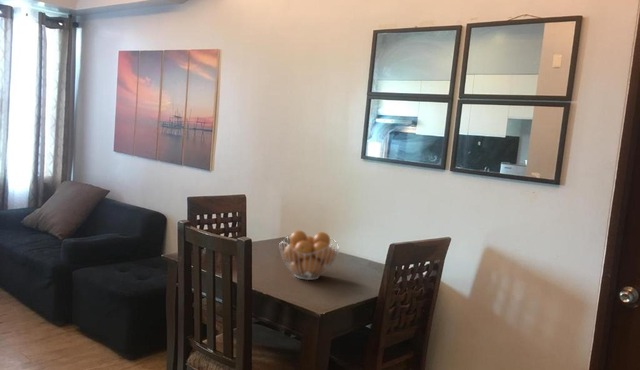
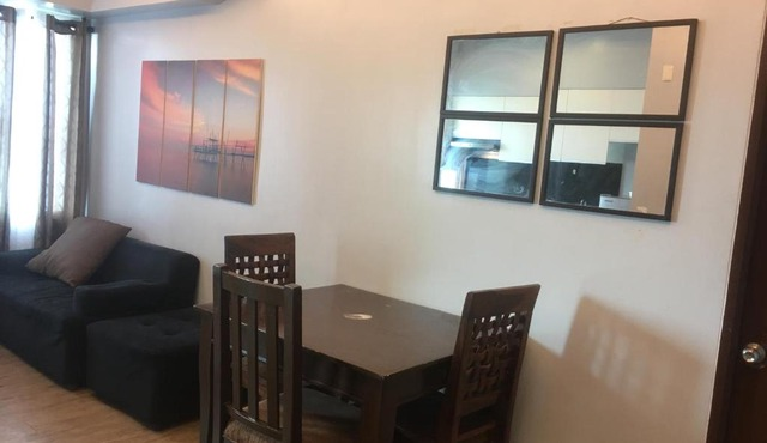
- fruit basket (308, 253)
